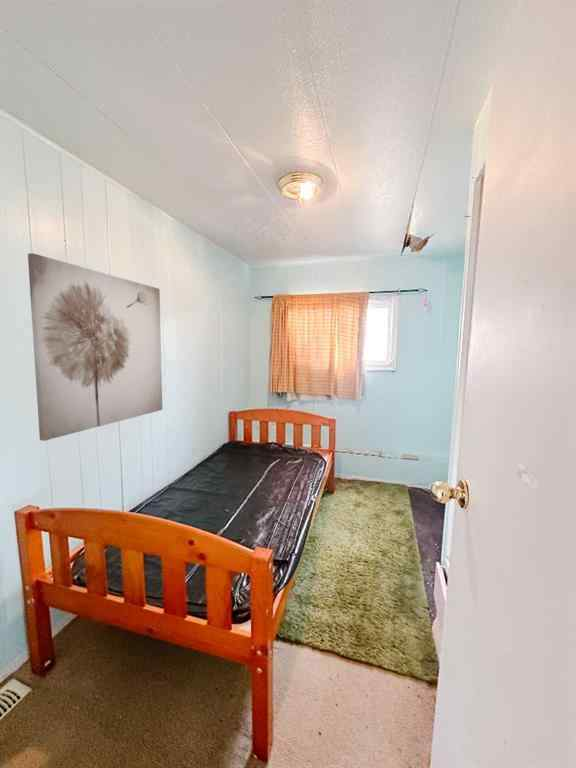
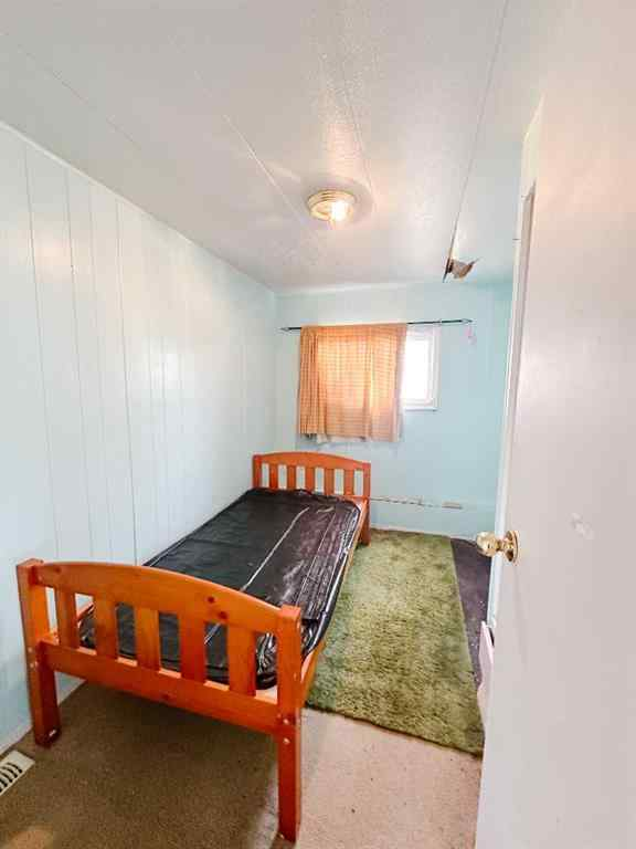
- wall art (111, 350)
